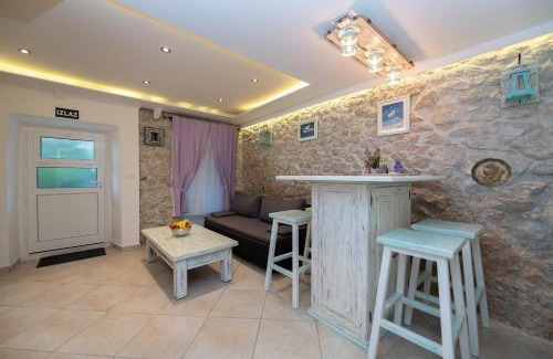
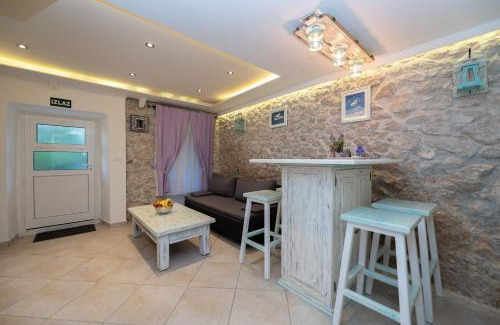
- decorative plate (490, 172)
